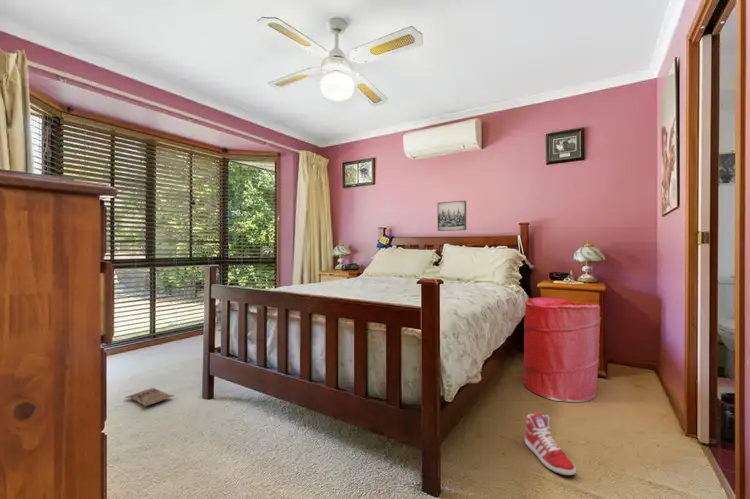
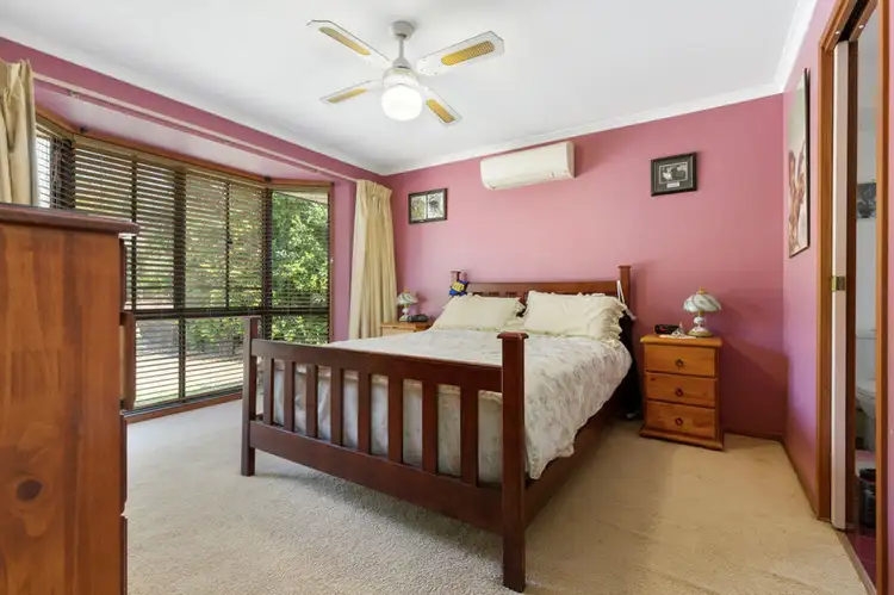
- laundry hamper (560, 343)
- sneaker (547, 439)
- bag (149, 396)
- wall art (451, 216)
